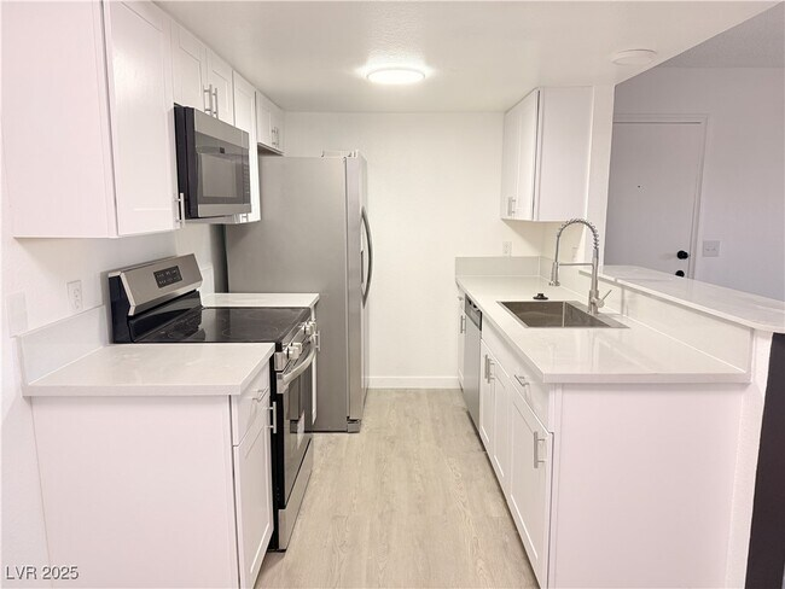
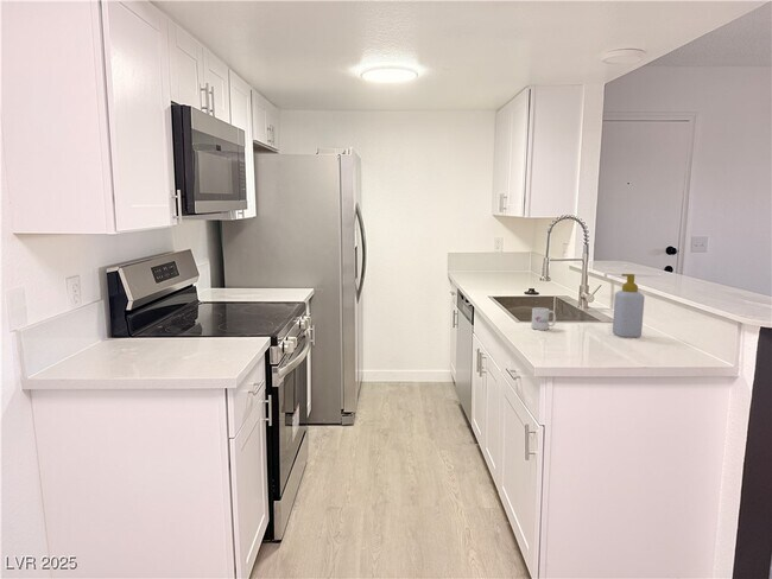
+ soap bottle (628, 305)
+ mug (543, 318)
